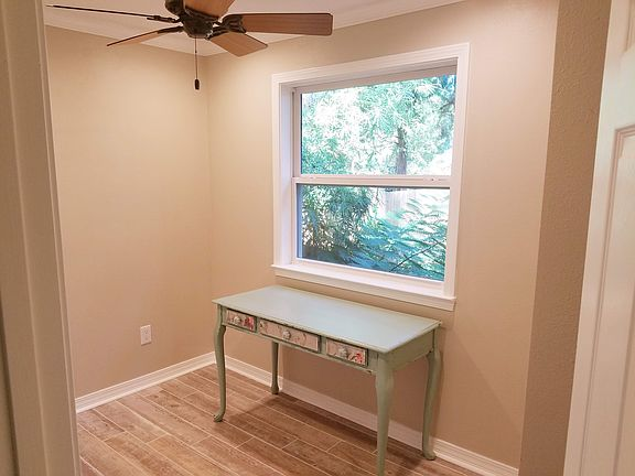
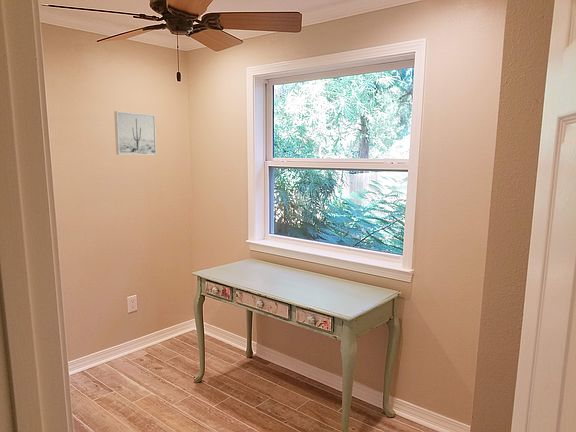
+ wall art (136, 134)
